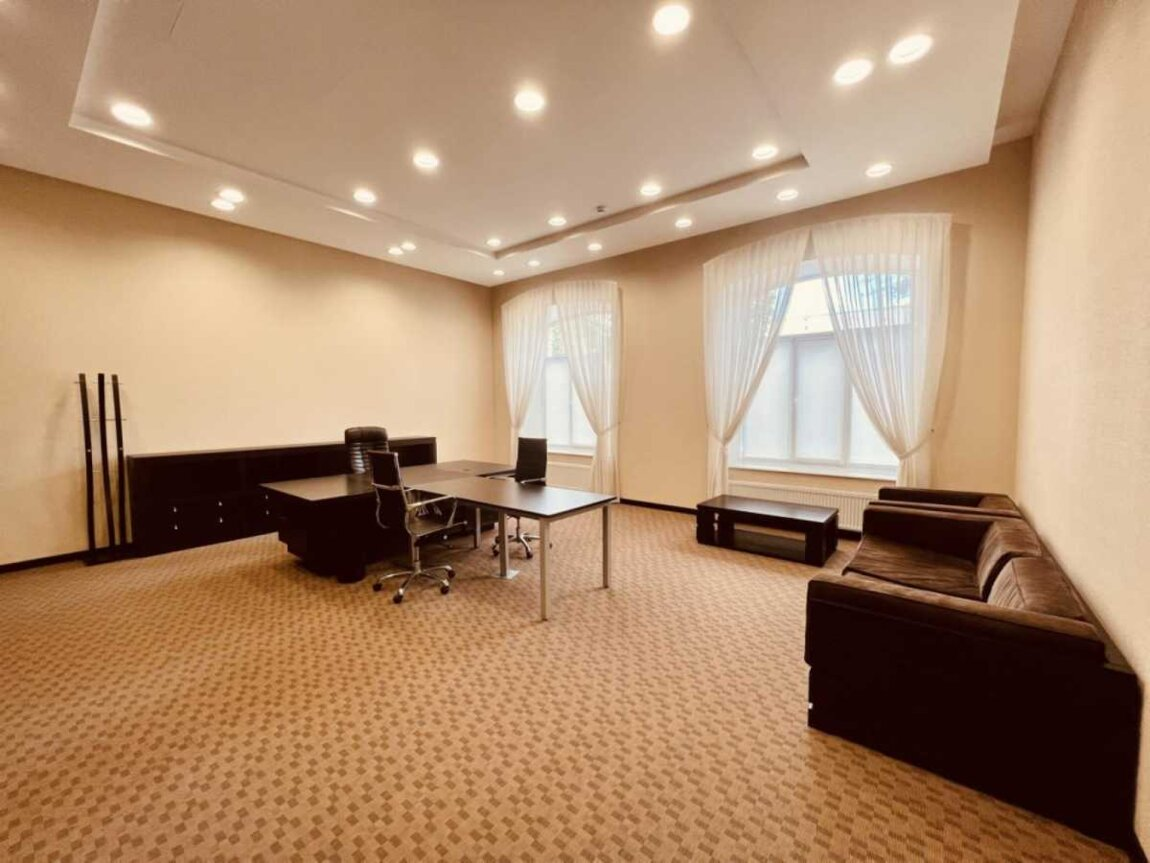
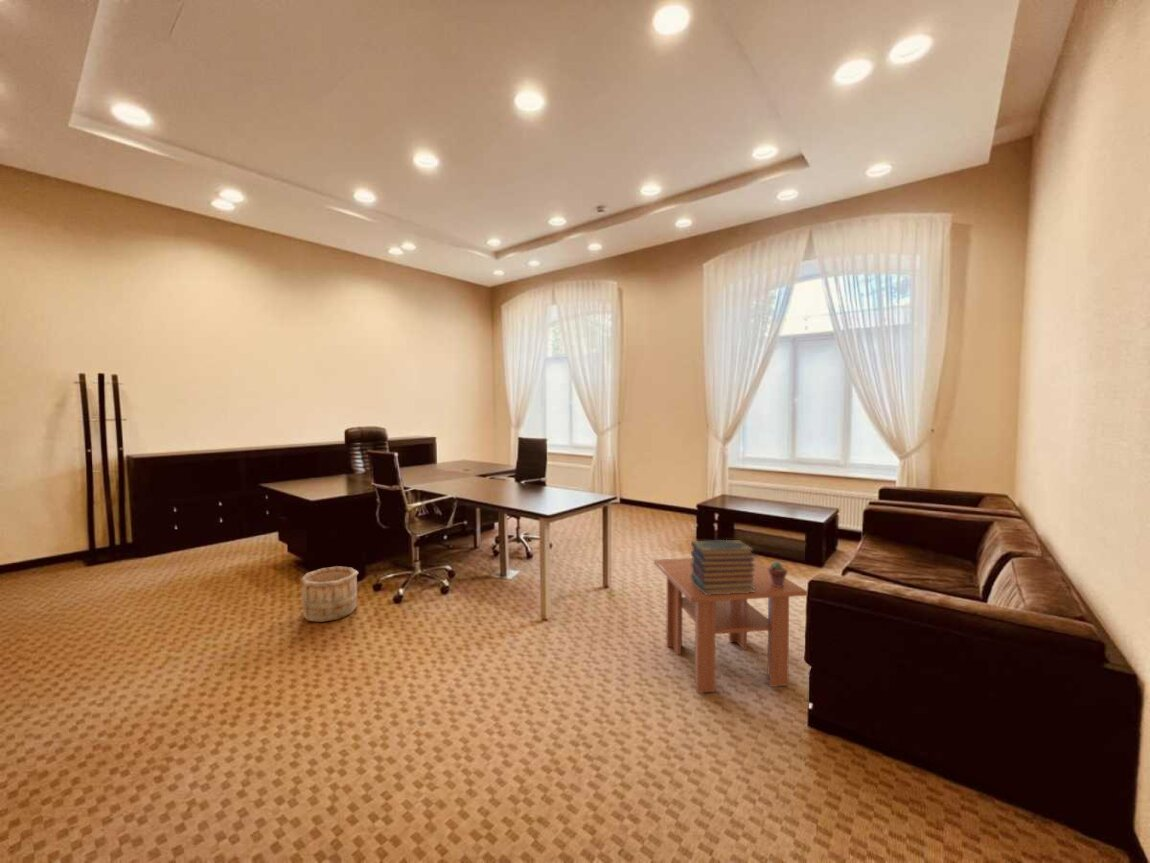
+ book stack (721, 565)
+ potted succulent (777, 572)
+ wooden bucket (330, 593)
+ coffee table (722, 619)
